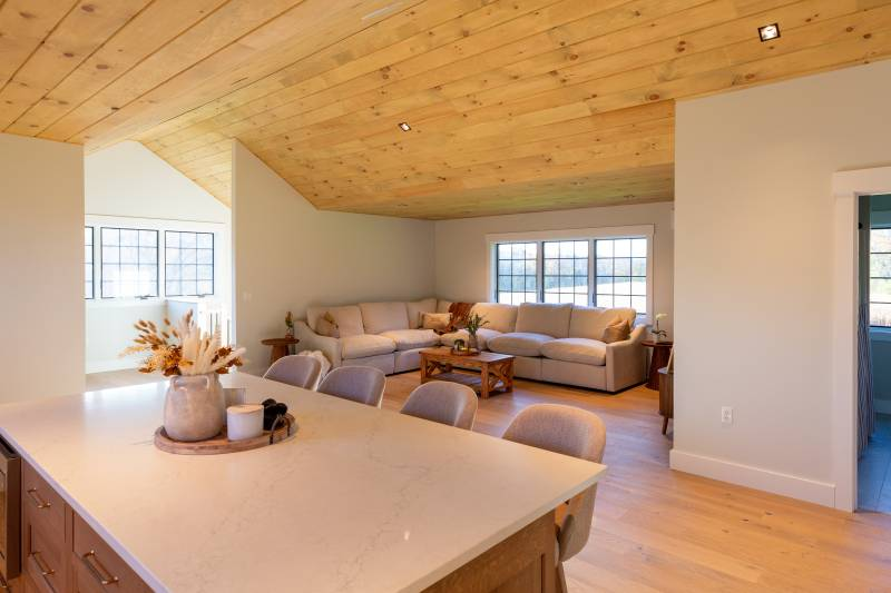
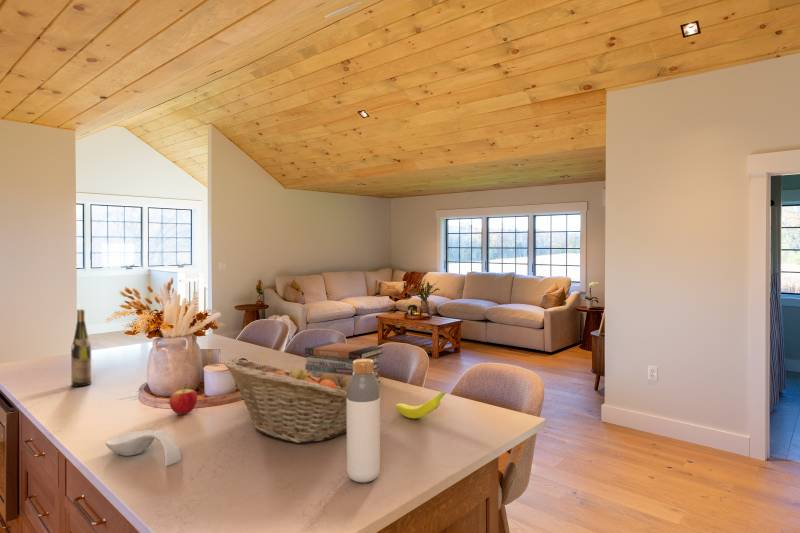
+ bottle (363, 419)
+ book stack (343, 364)
+ apple (183, 398)
+ fruit basket (296, 391)
+ banana (420, 405)
+ wine bottle (81, 347)
+ spoon rest (145, 442)
